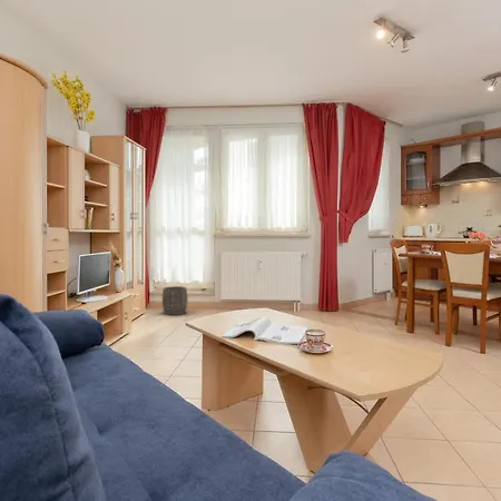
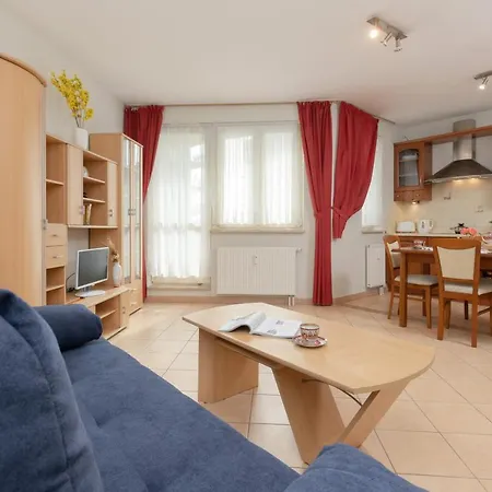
- woven basket (175, 299)
